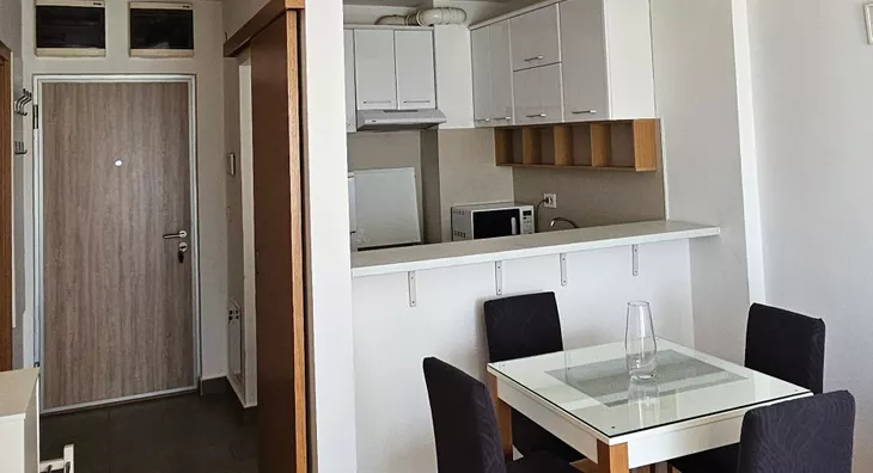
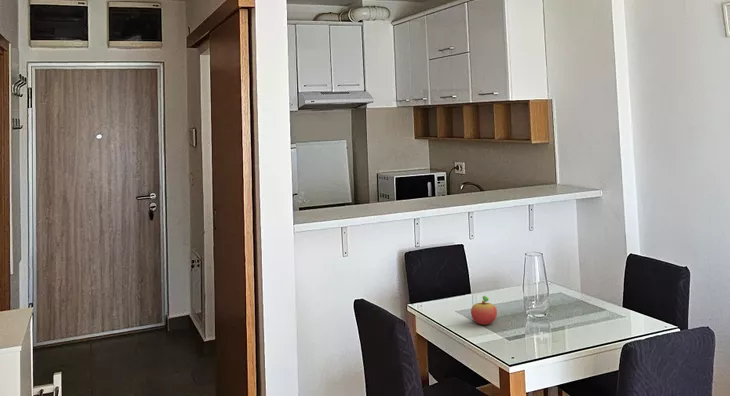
+ fruit (483, 310)
